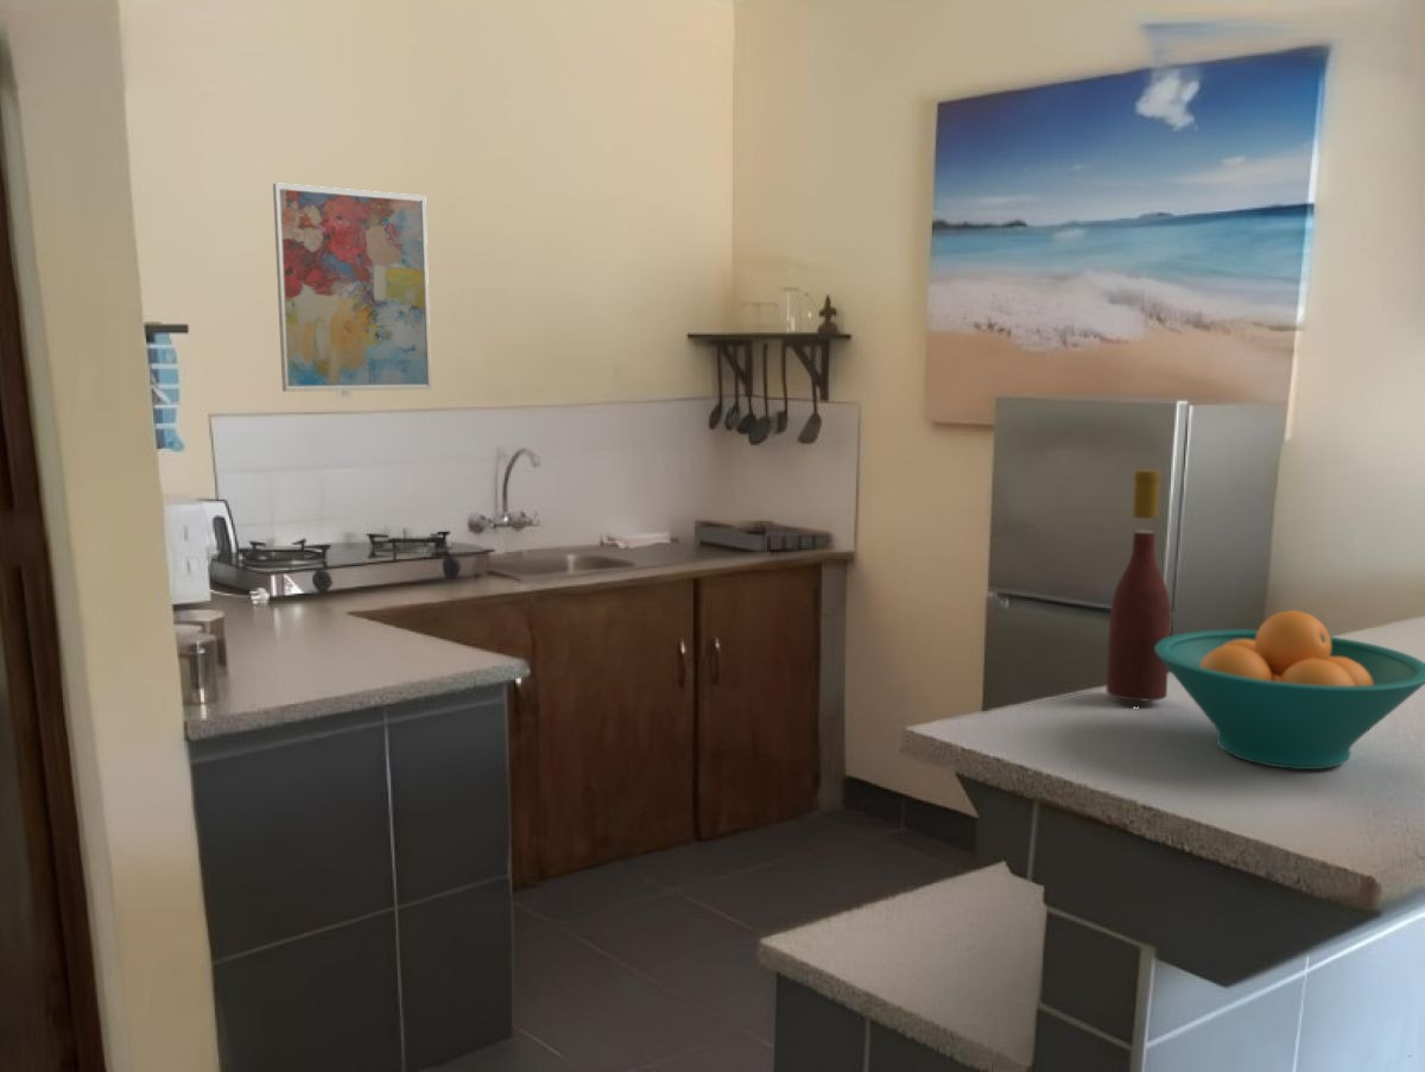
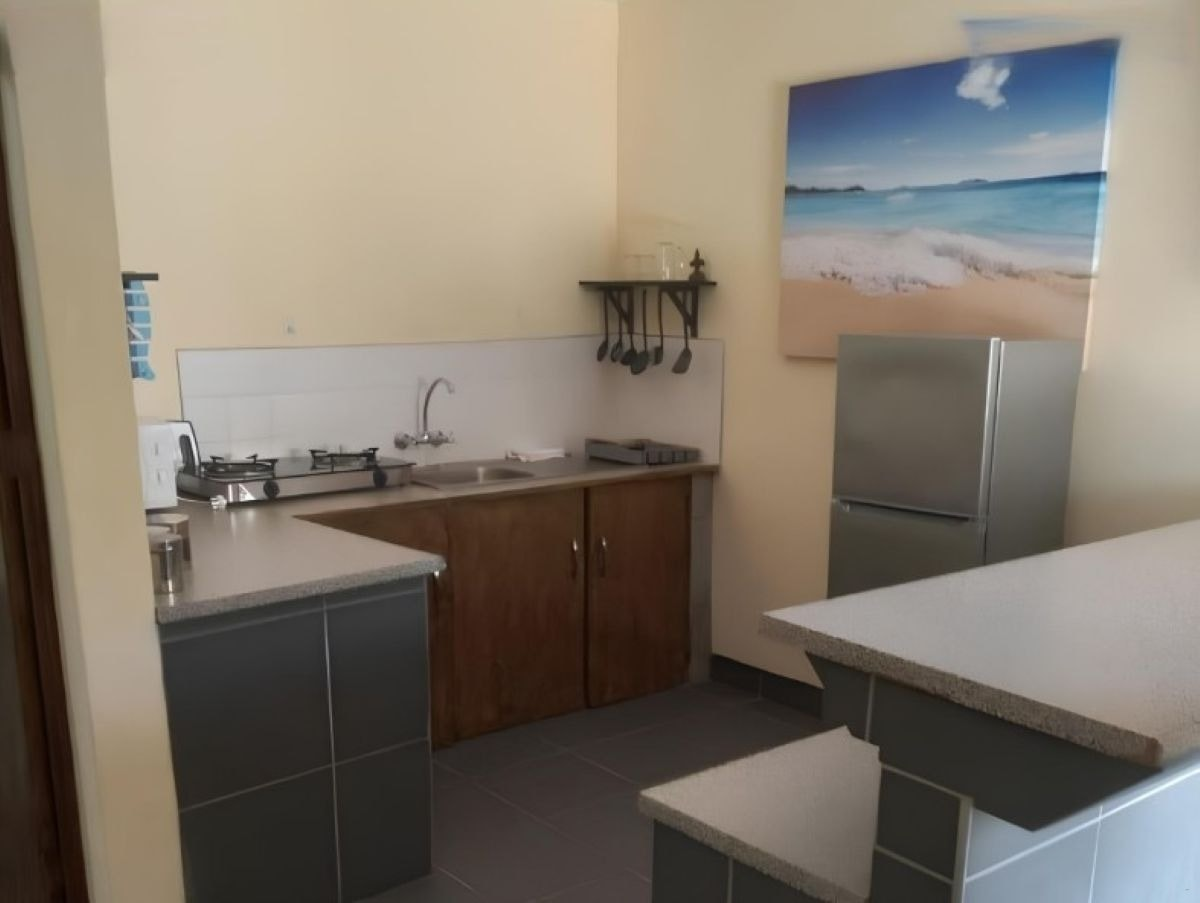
- wine bottle (1141, 586)
- fruit bowl (1286, 681)
- wall art (355, 291)
